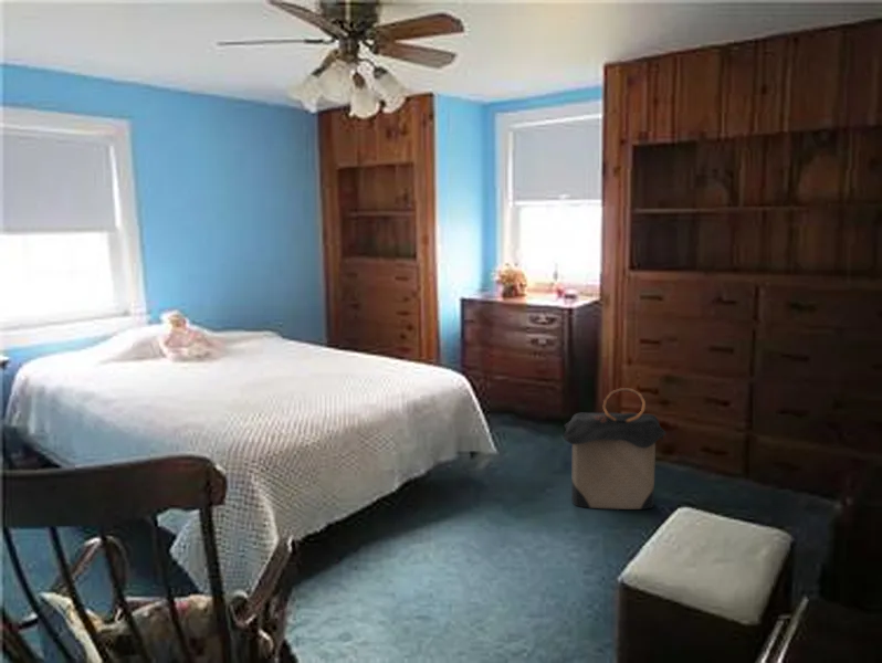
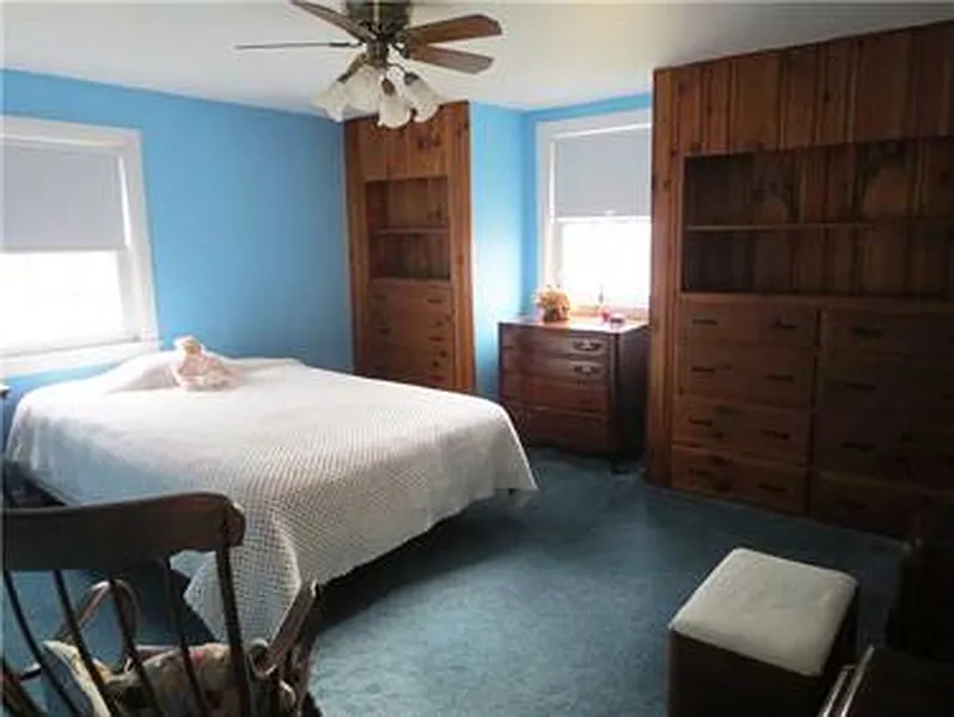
- laundry hamper (611, 448)
